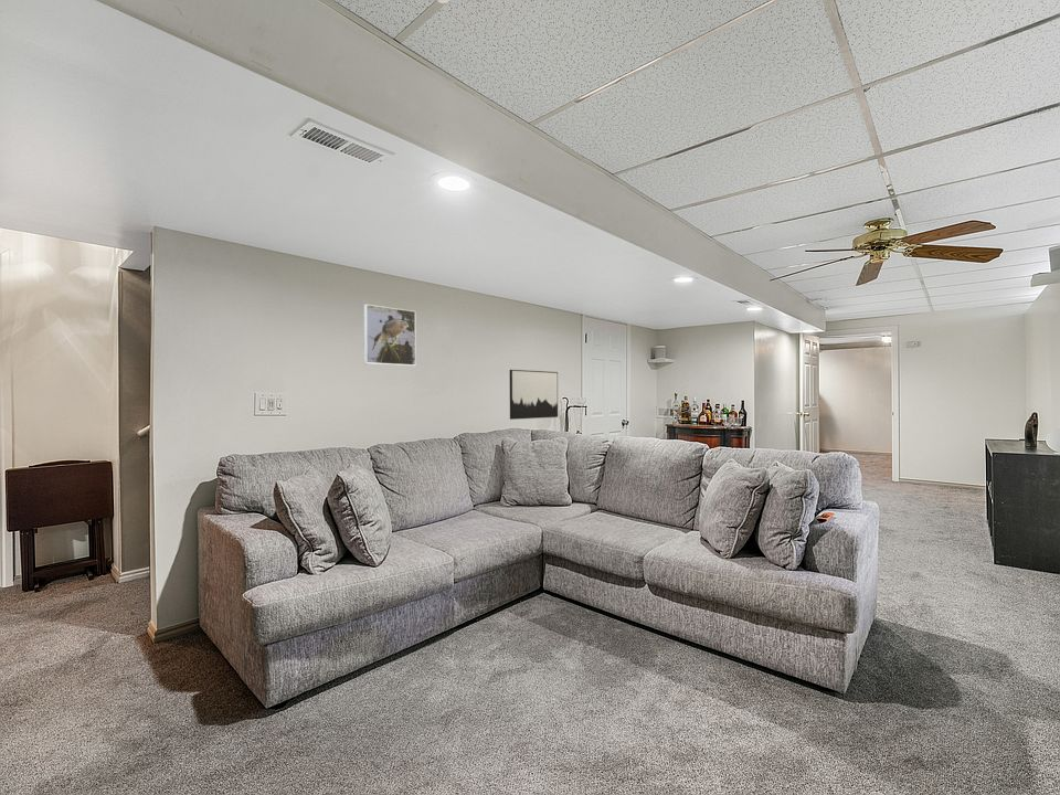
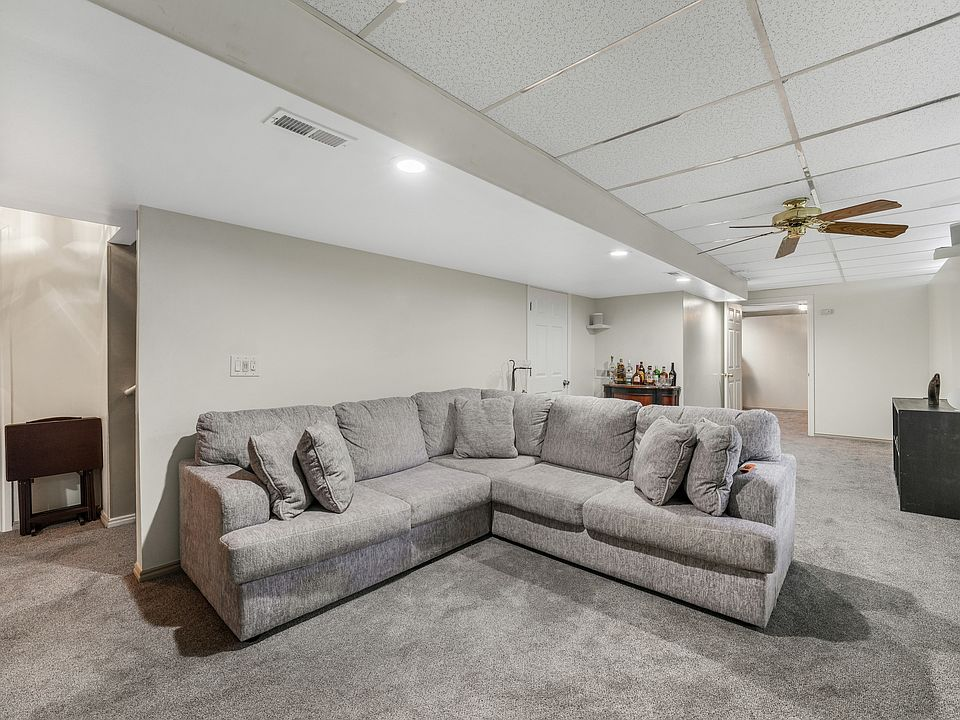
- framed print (390, 336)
- wall art (534, 394)
